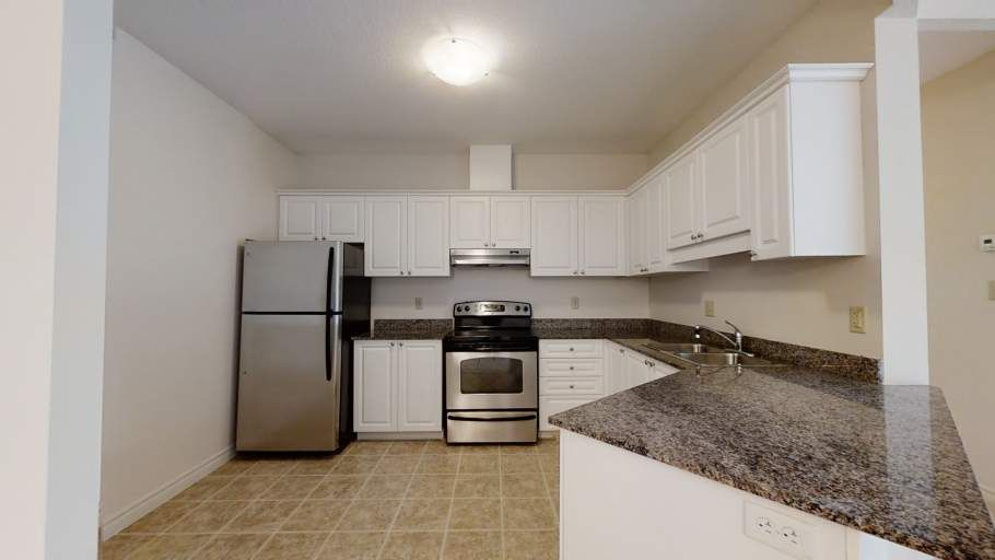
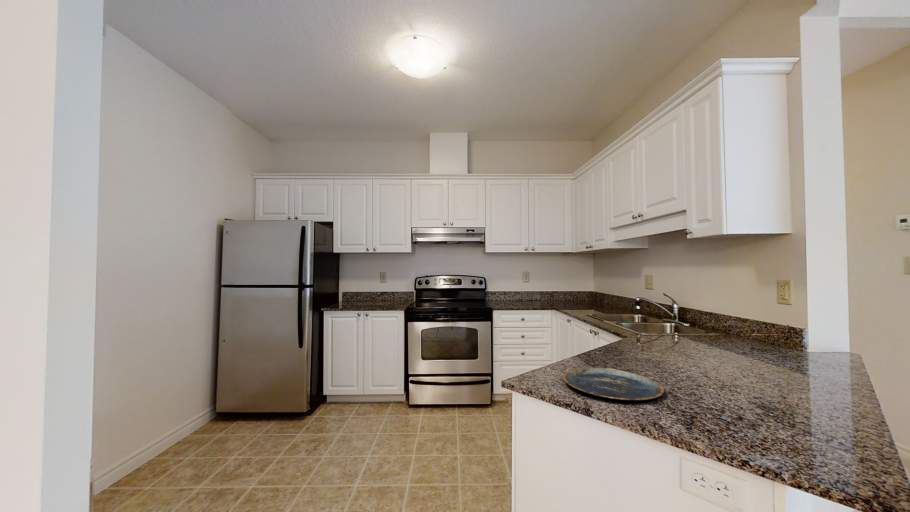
+ plate (610, 383)
